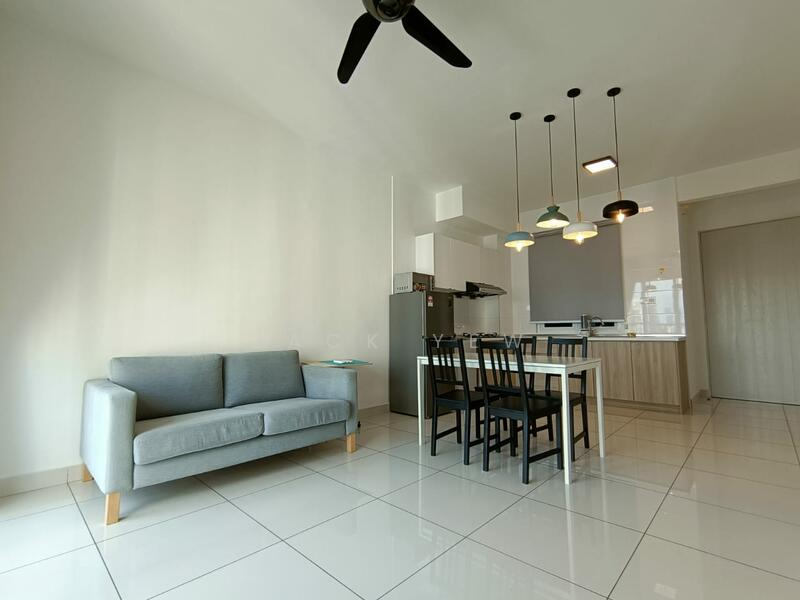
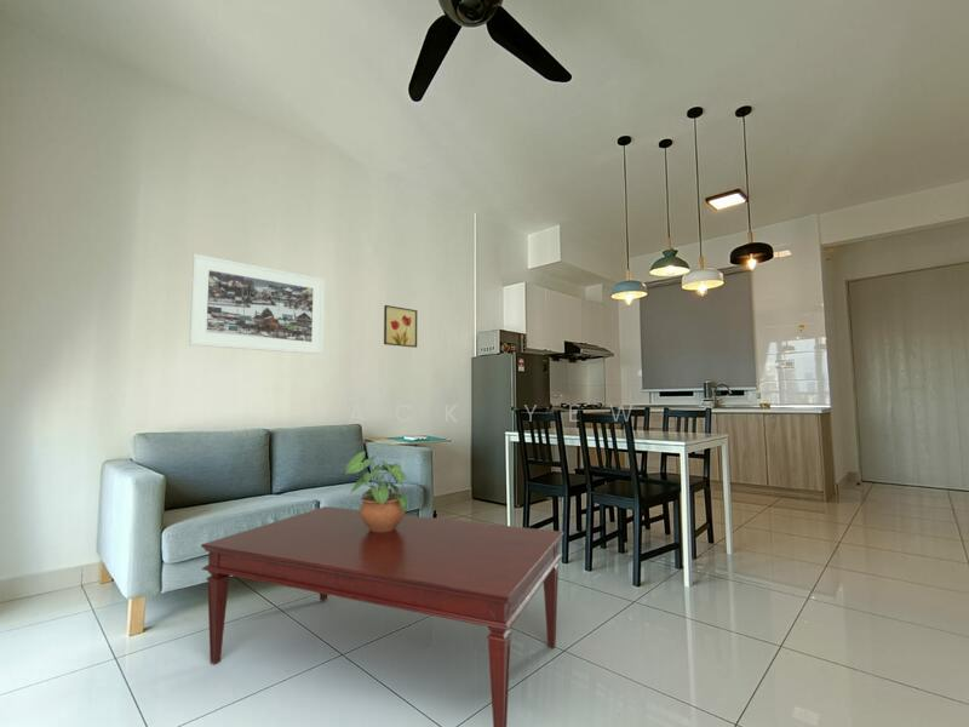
+ potted plant (375, 490)
+ wall art (400, 326)
+ coffee table (388, 595)
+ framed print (263, 308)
